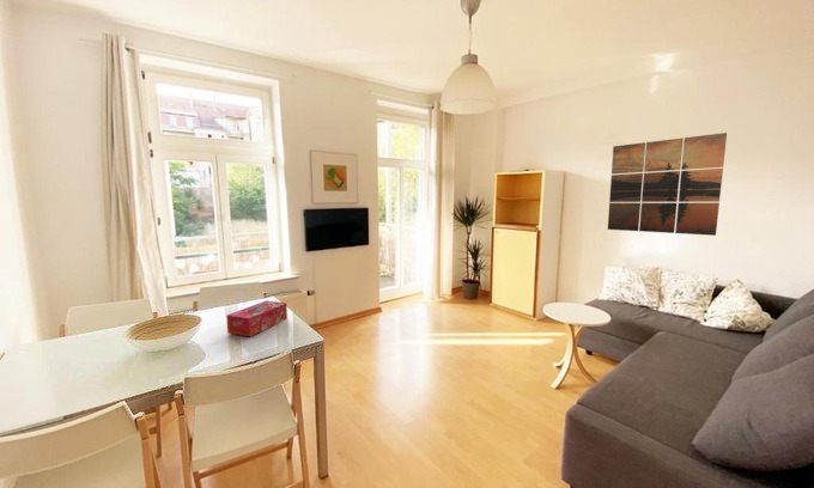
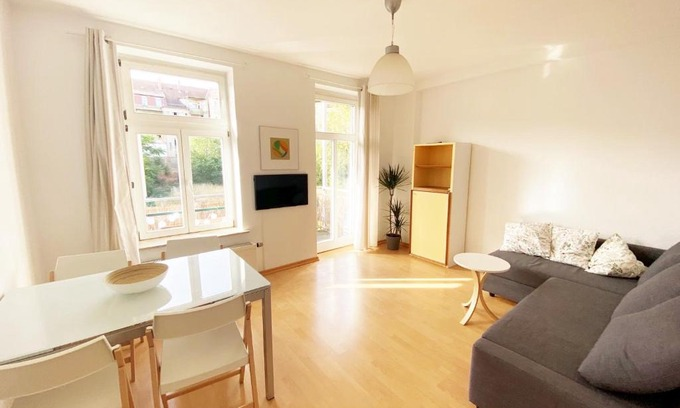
- wall art (660, 187)
- tissue box (259, 317)
